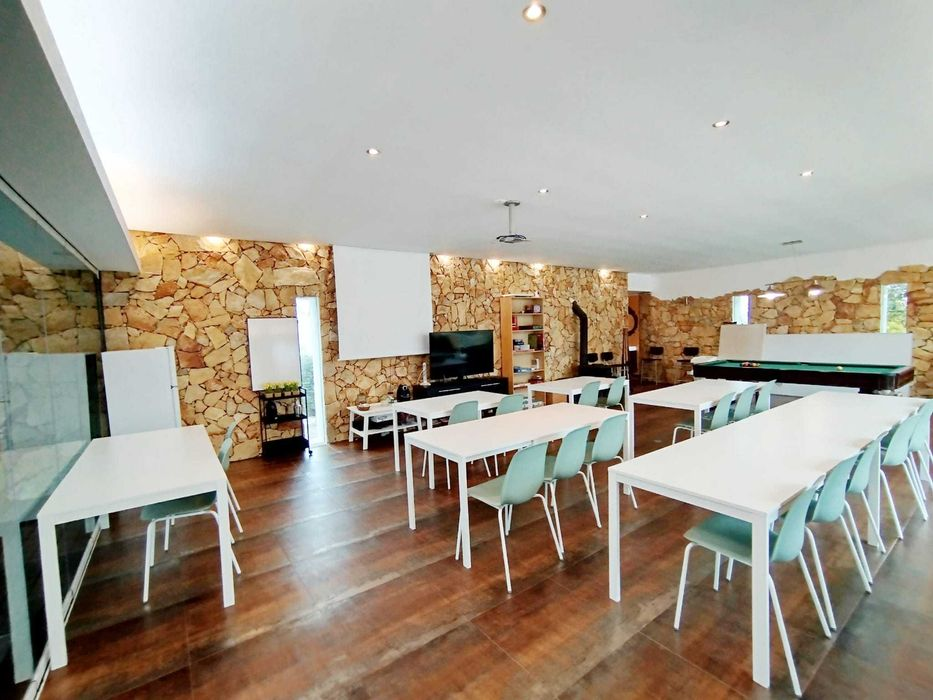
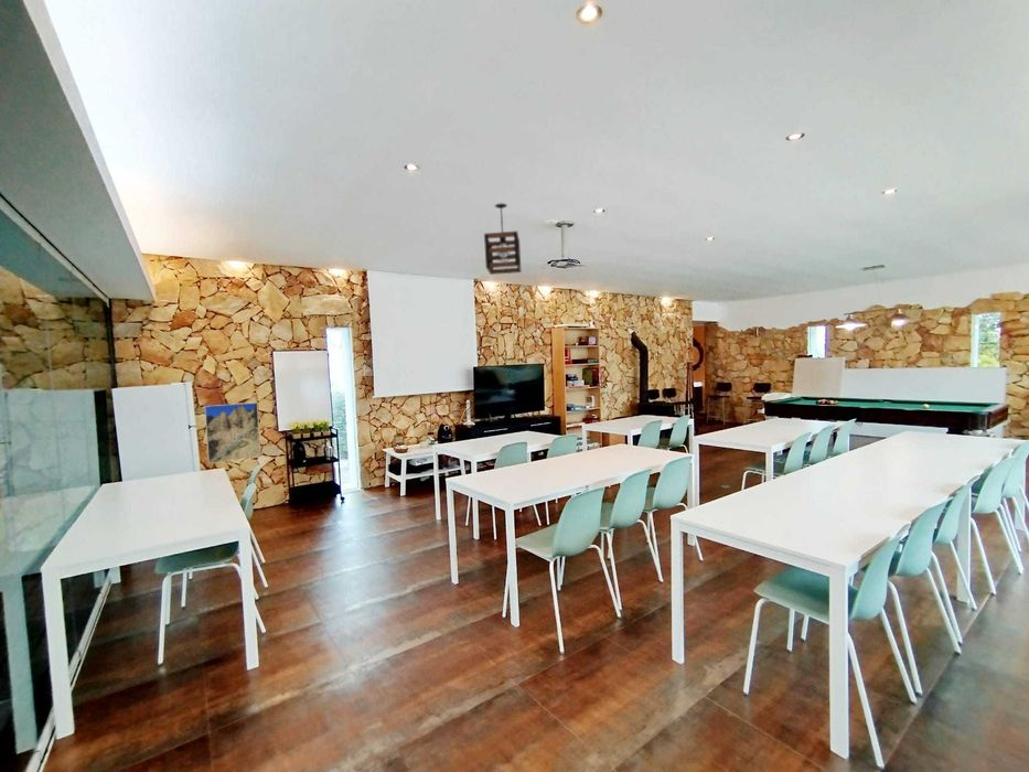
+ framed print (233, 431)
+ pendant light (502, 237)
